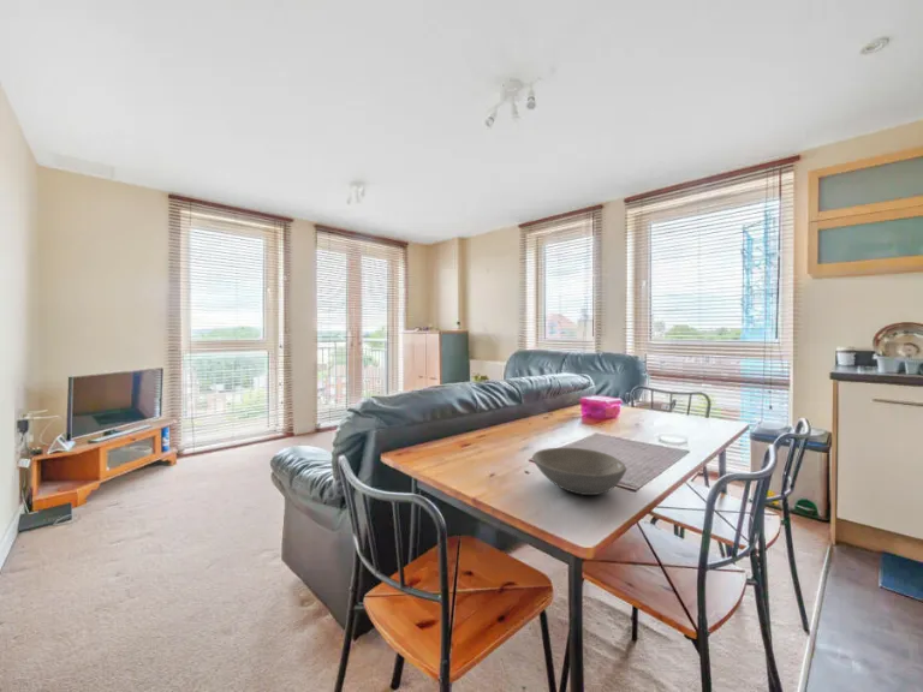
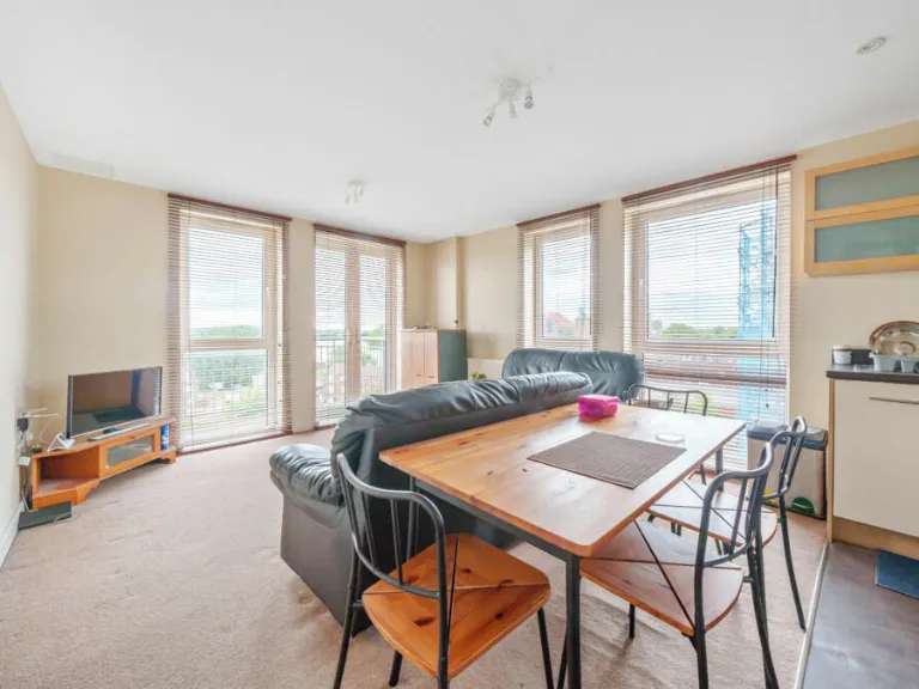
- bowl (577, 472)
